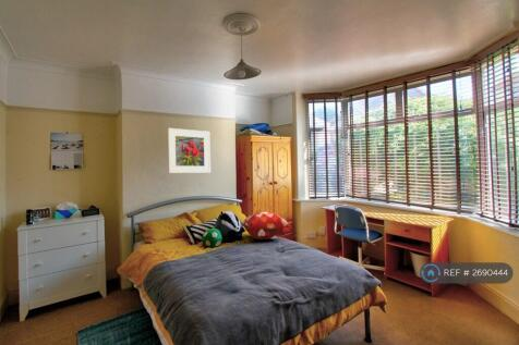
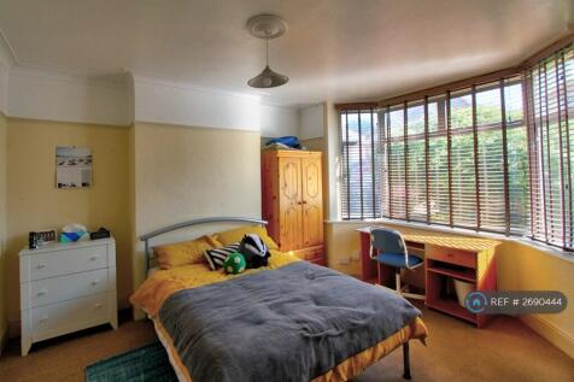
- decorative pillow (265, 224)
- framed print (190, 151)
